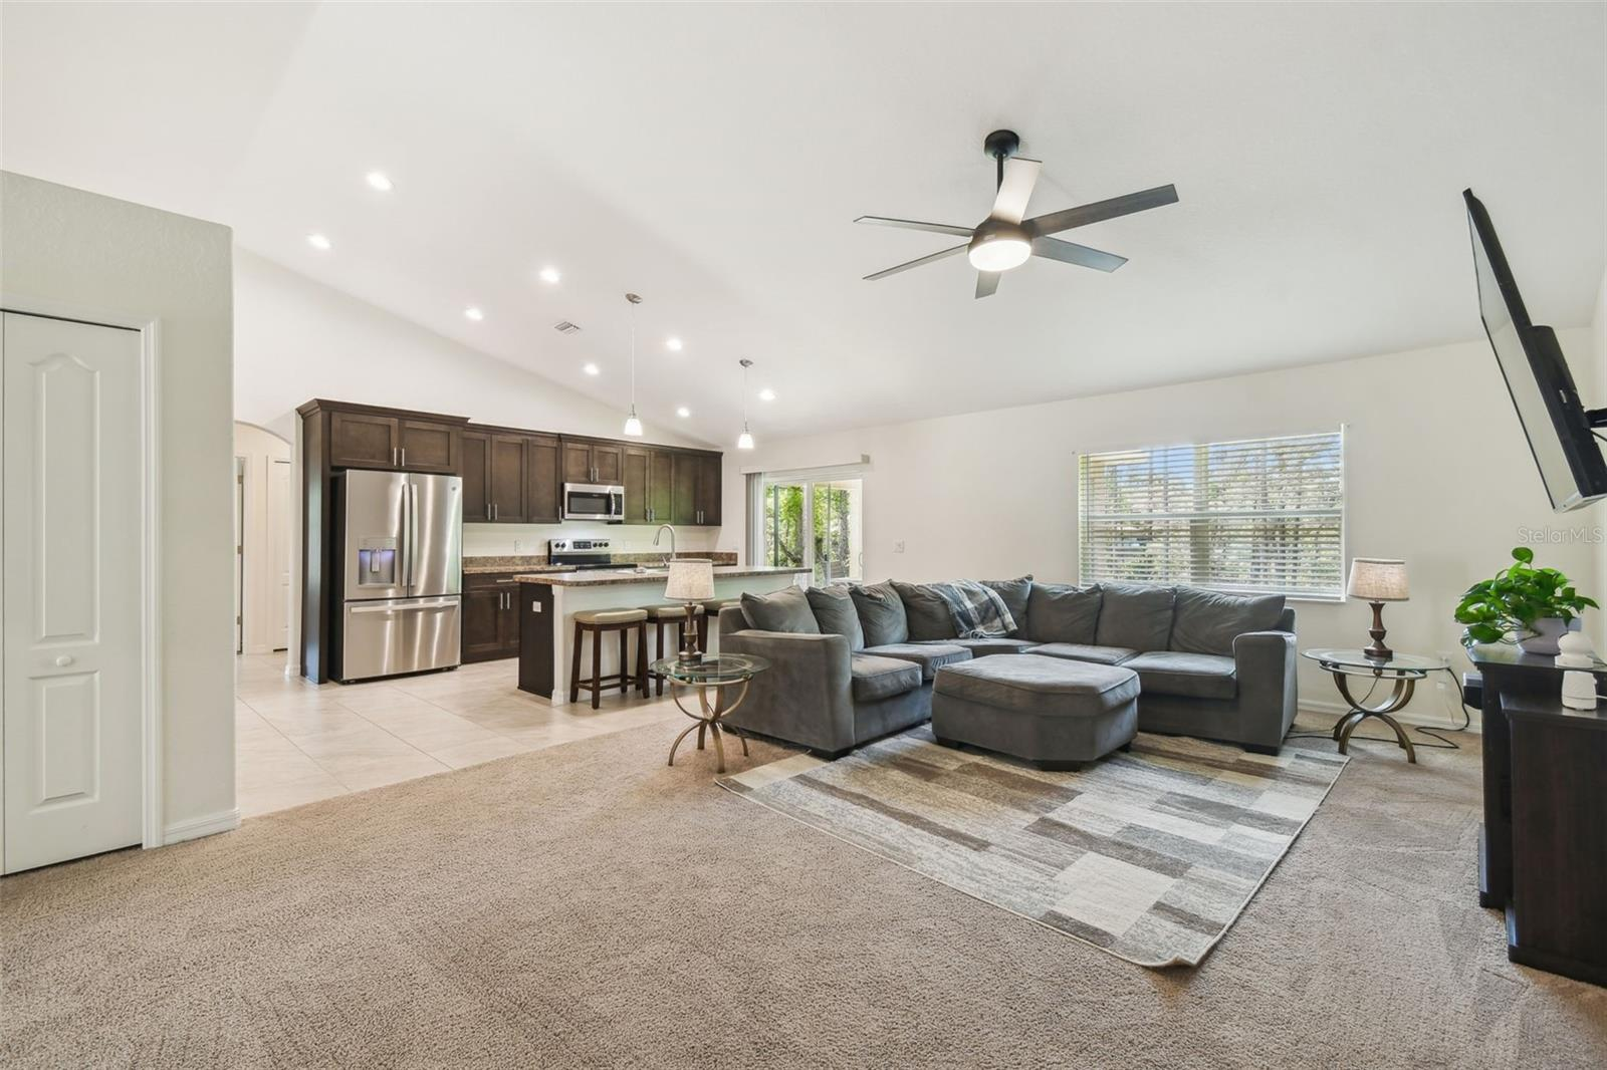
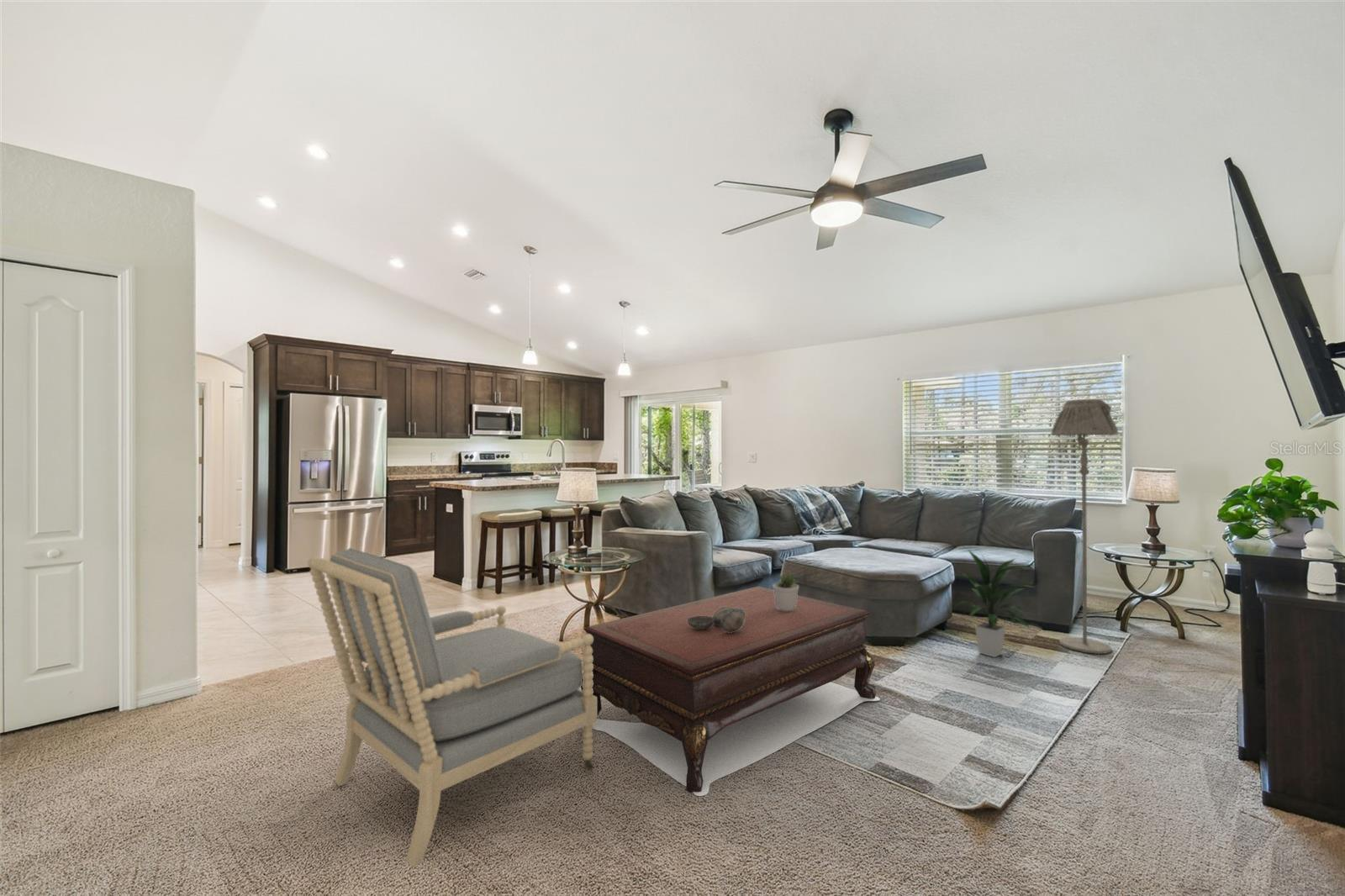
+ indoor plant (994, 602)
+ floor lamp (1084, 523)
+ decorative bowl (720, 614)
+ potted plant (785, 588)
+ coffee table (738, 663)
+ armchair (456, 663)
